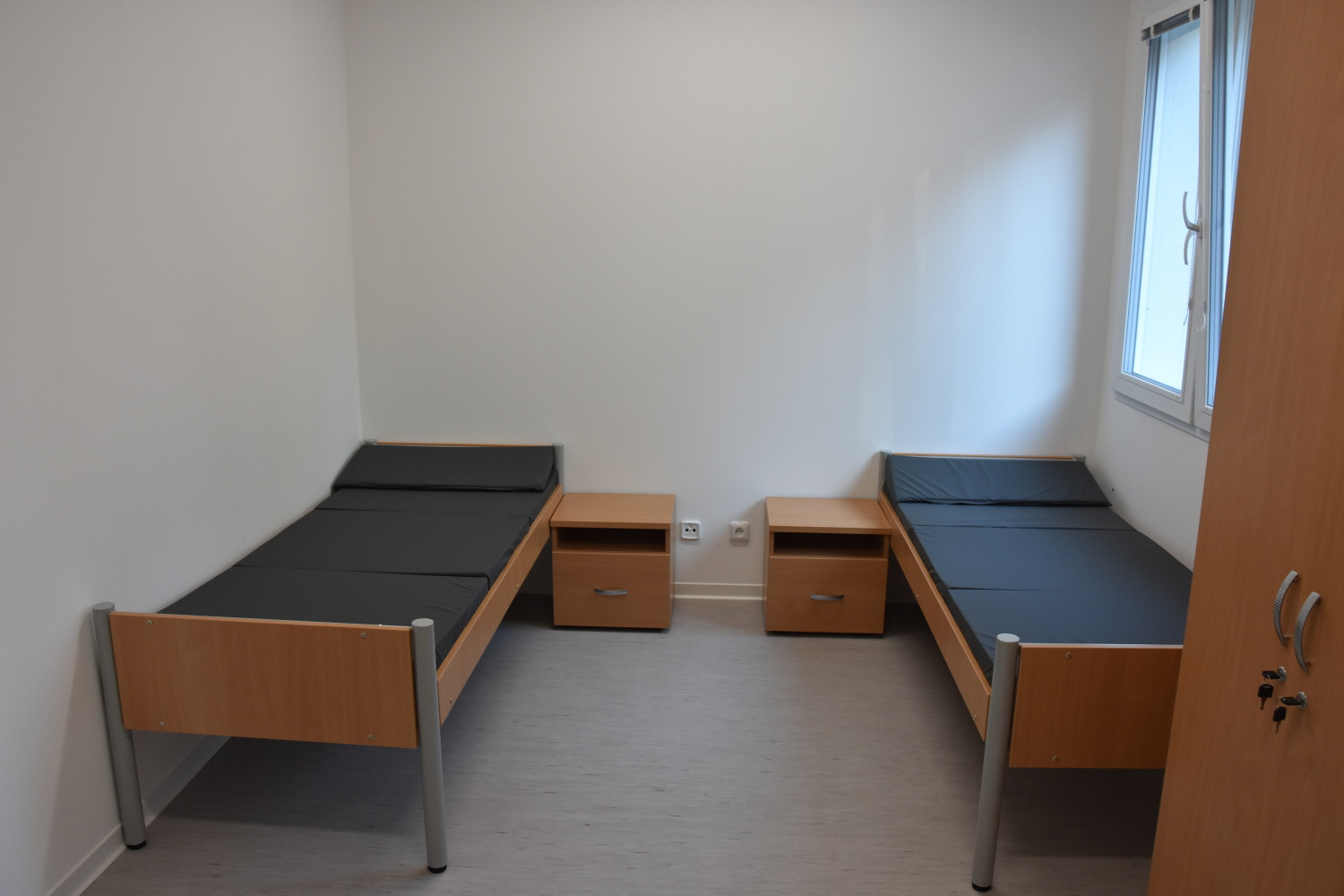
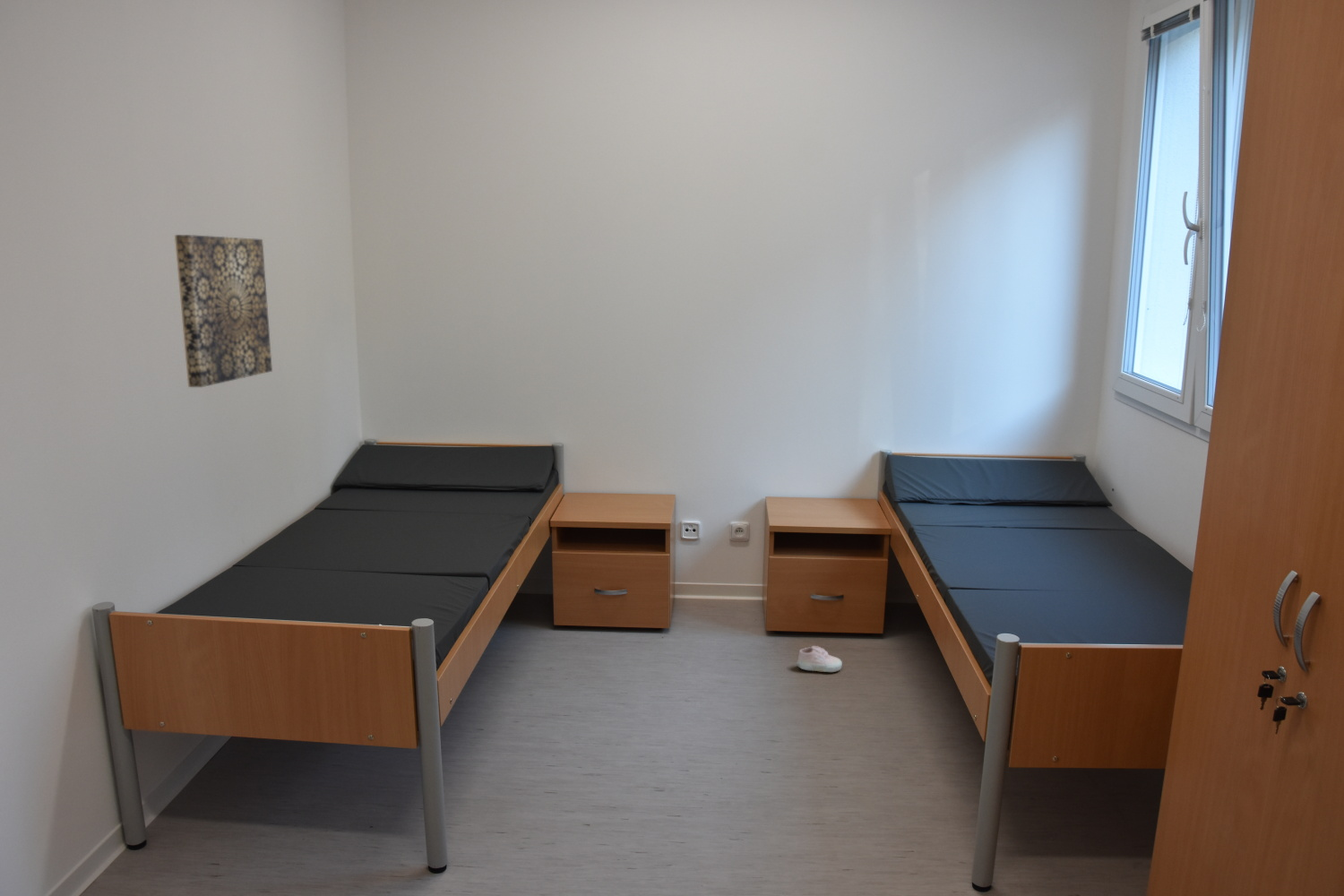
+ shoe (819, 658)
+ wall art (228, 308)
